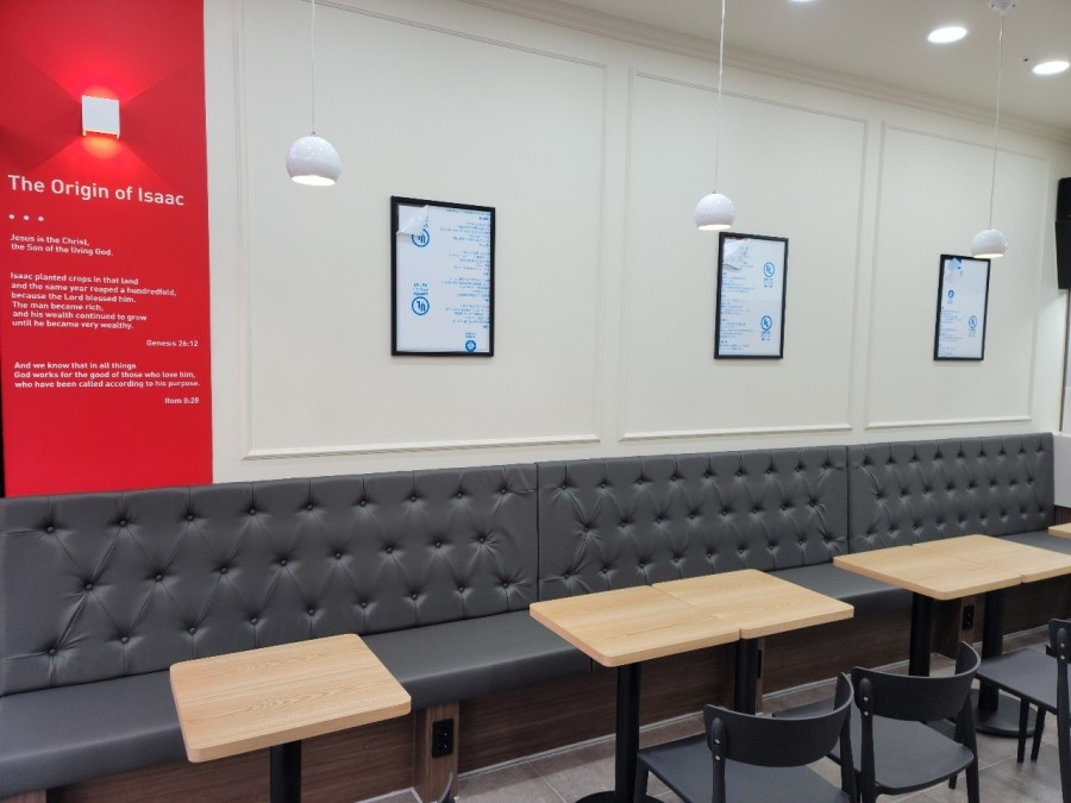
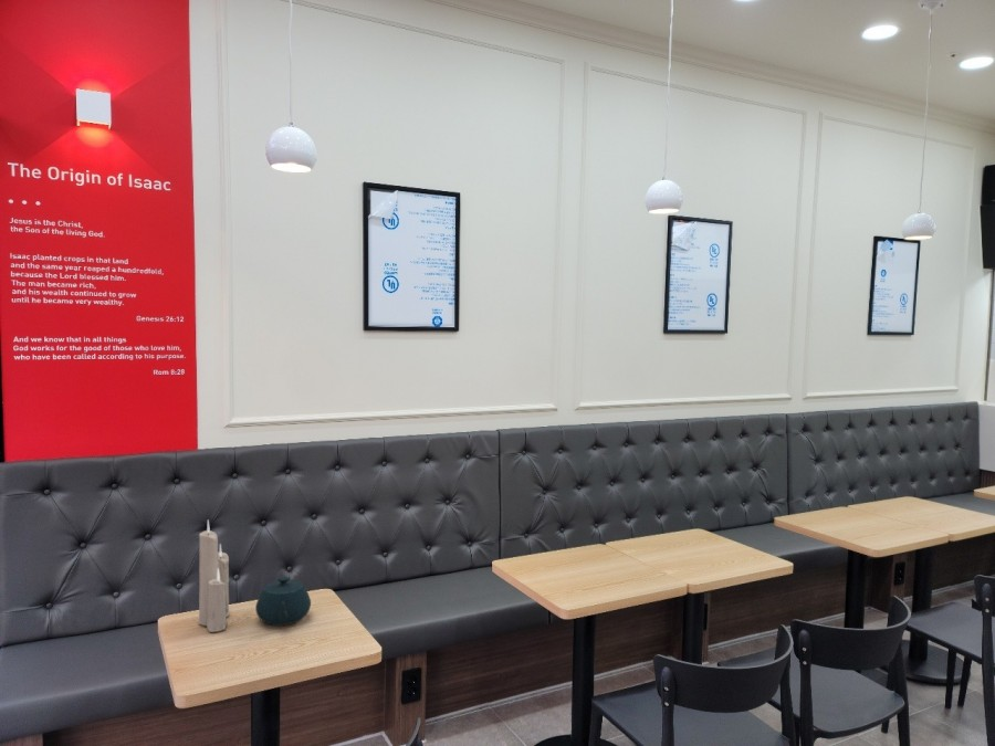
+ teapot (283, 599)
+ candle (213, 568)
